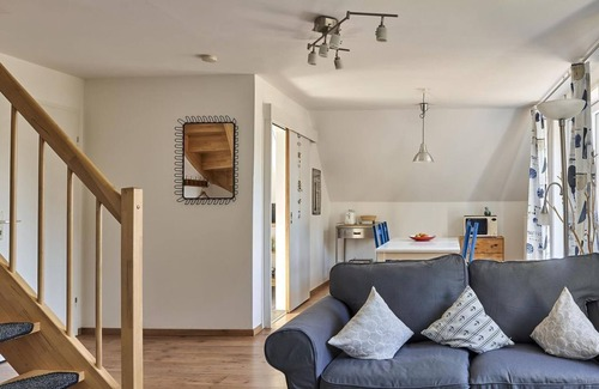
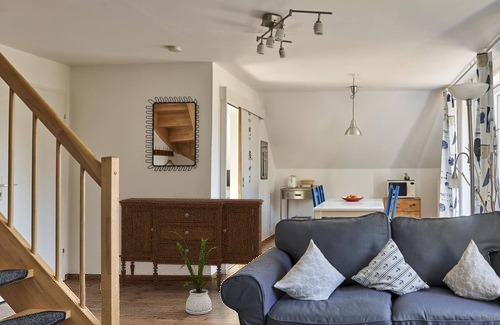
+ sideboard (191, 243)
+ house plant (195, 270)
